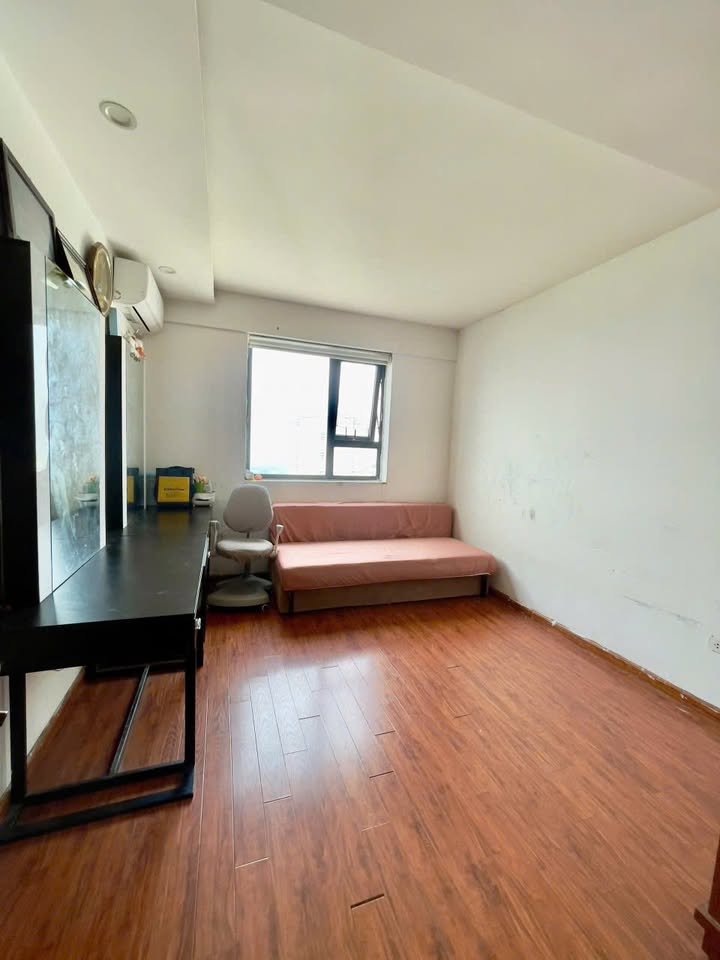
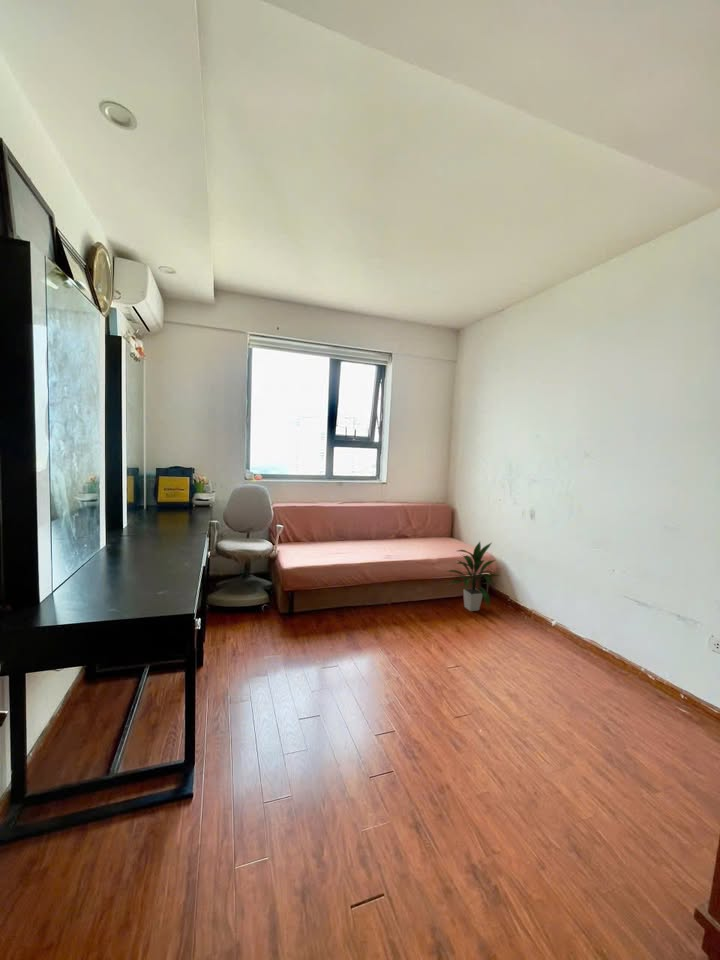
+ indoor plant (474, 576)
